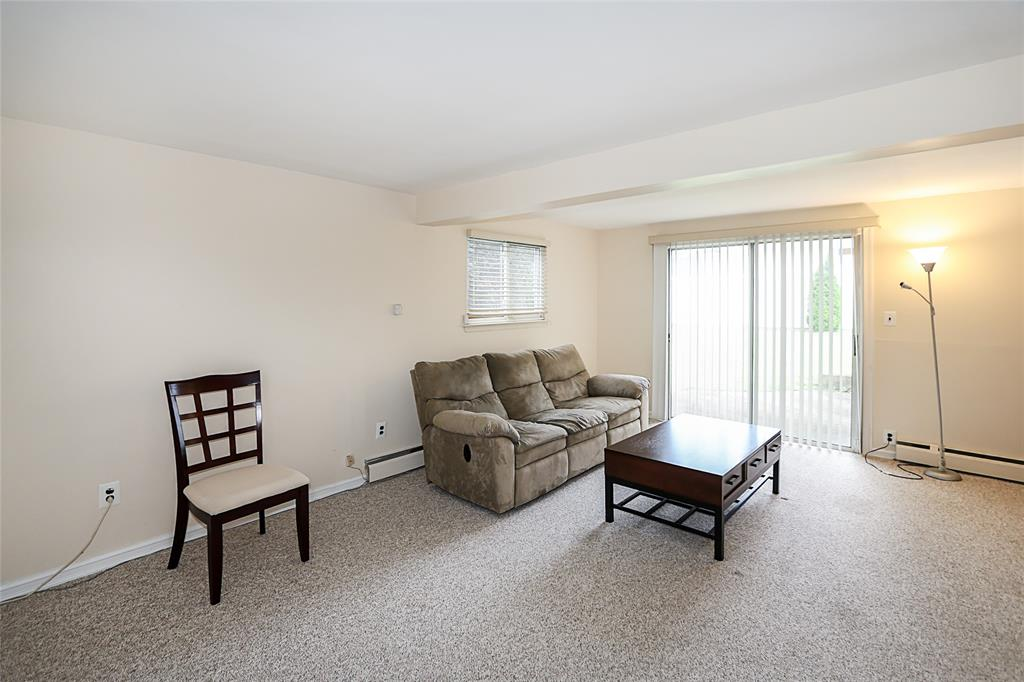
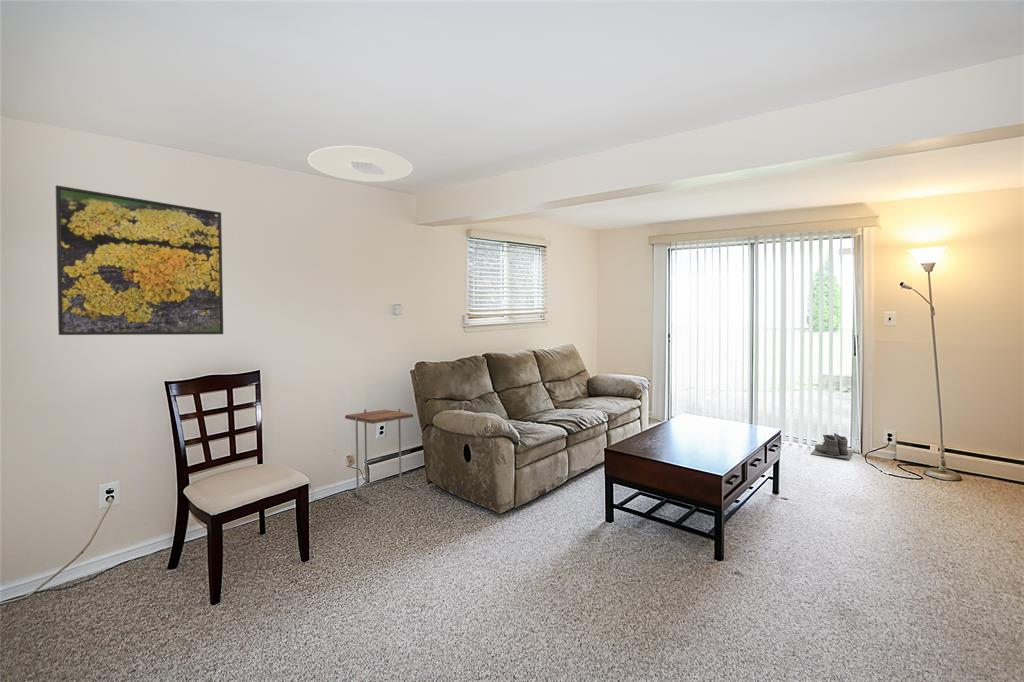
+ side table (366, 450)
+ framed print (147, 267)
+ boots (831, 443)
+ ceiling light (361, 160)
